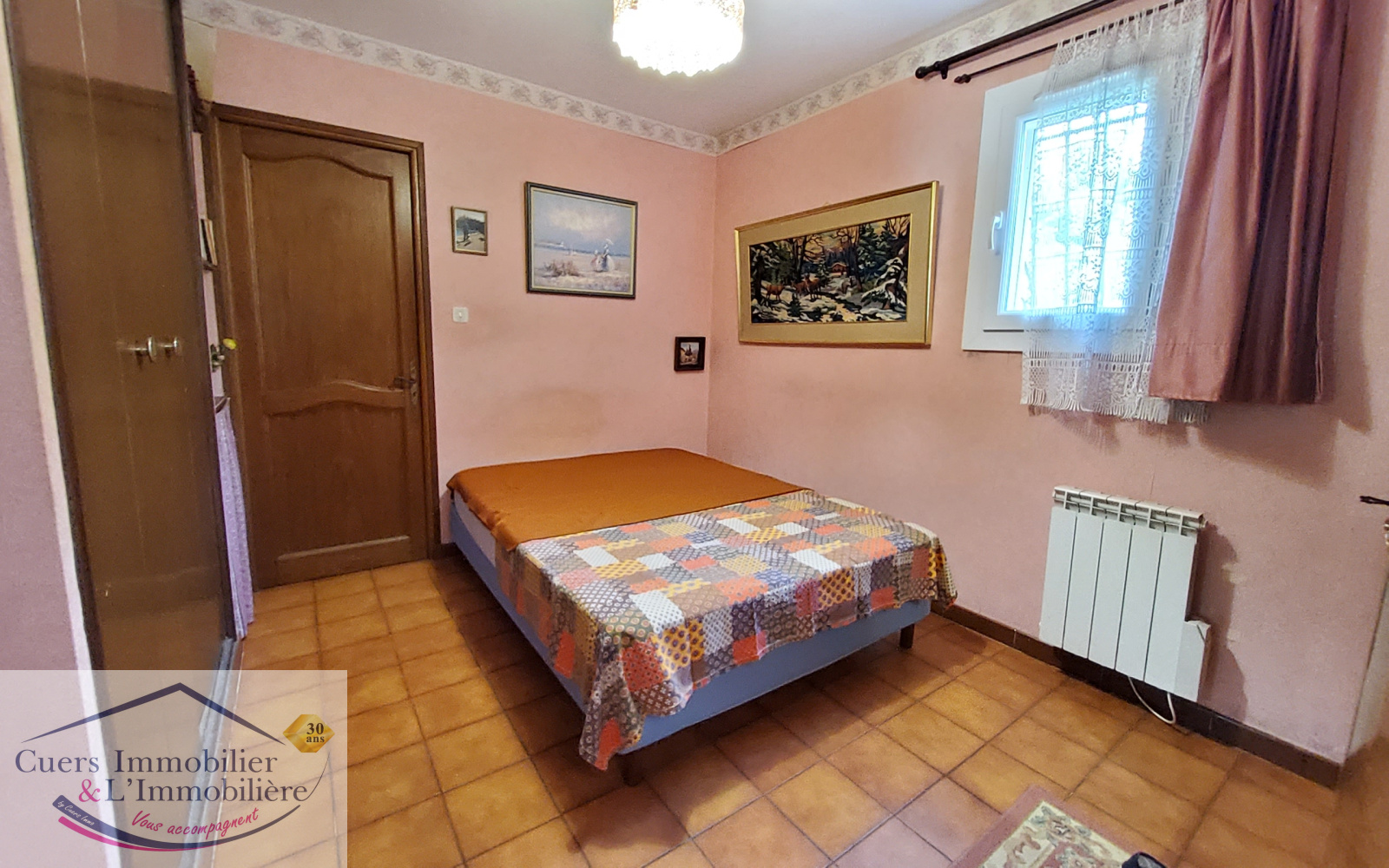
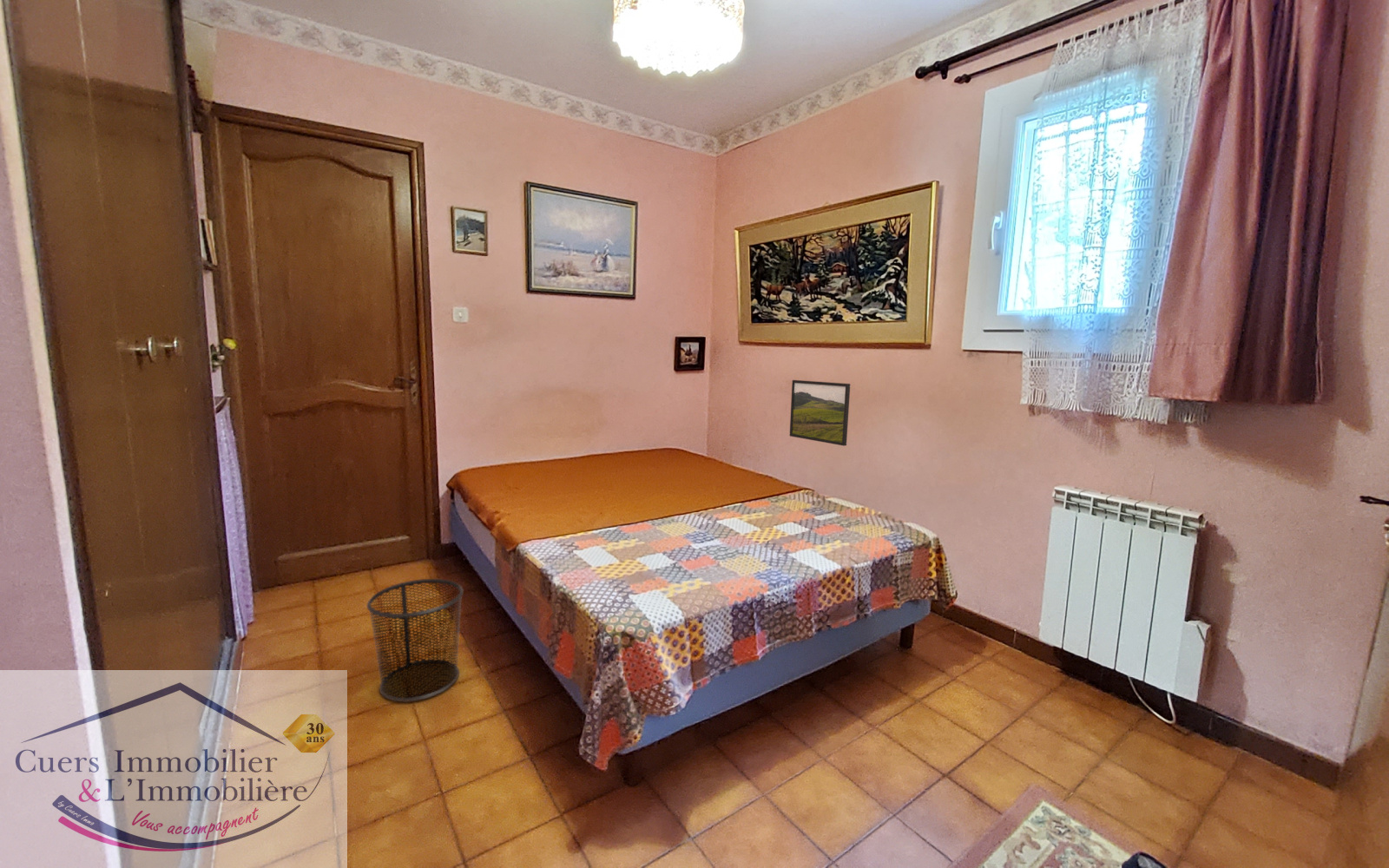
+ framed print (818, 411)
+ waste bin (418, 638)
